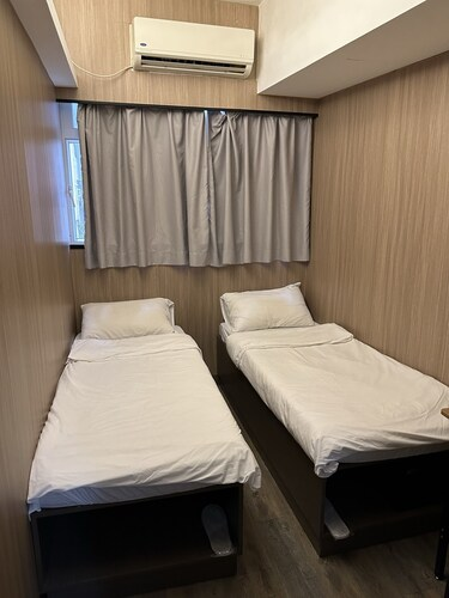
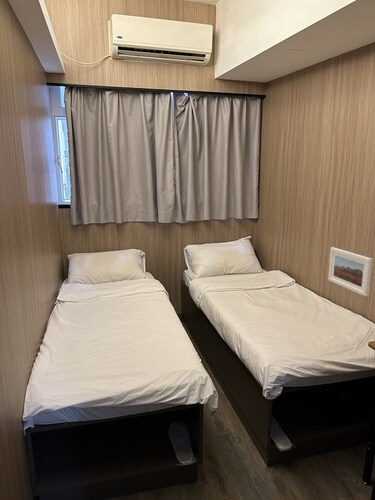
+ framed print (348, 270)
